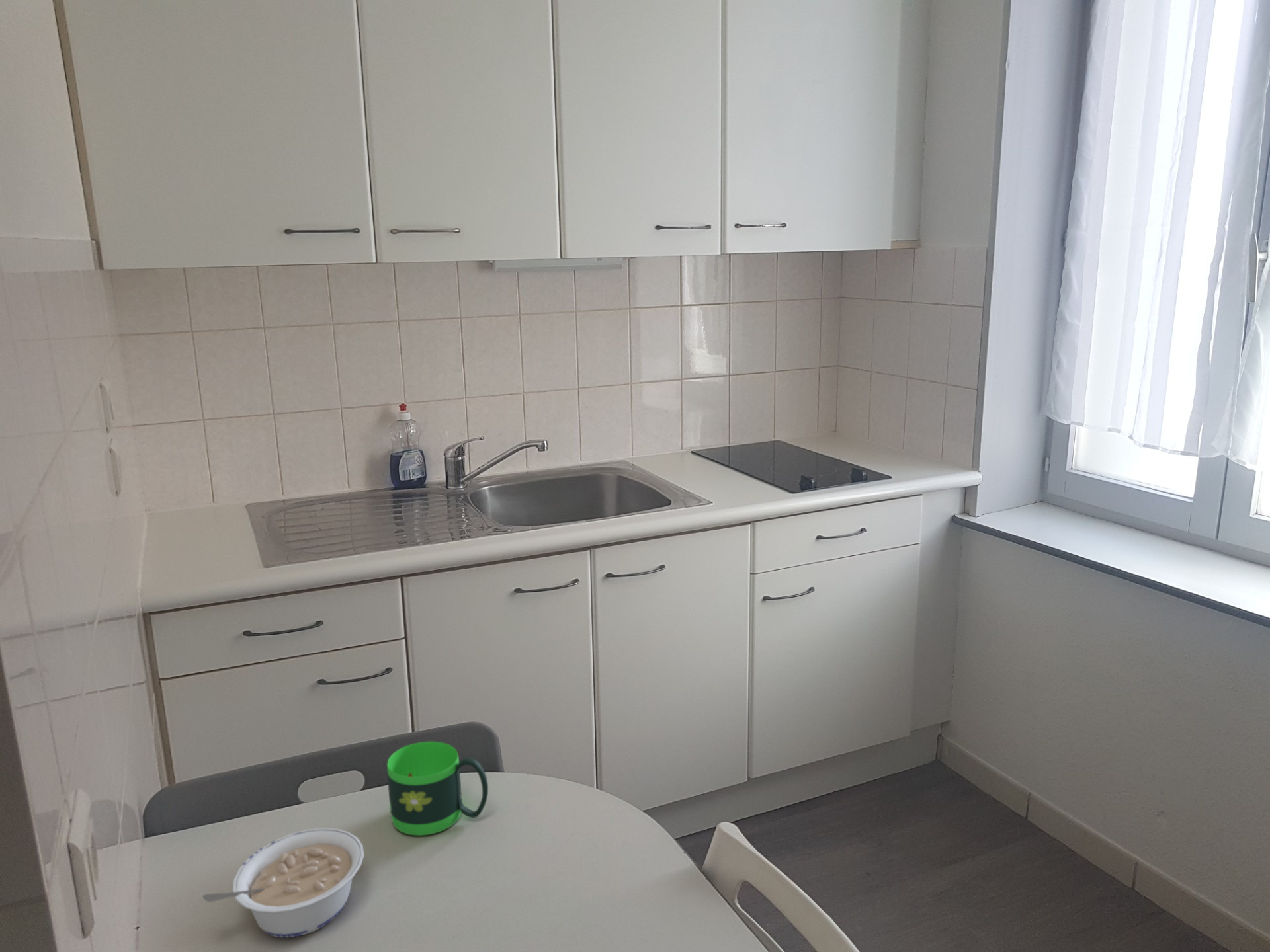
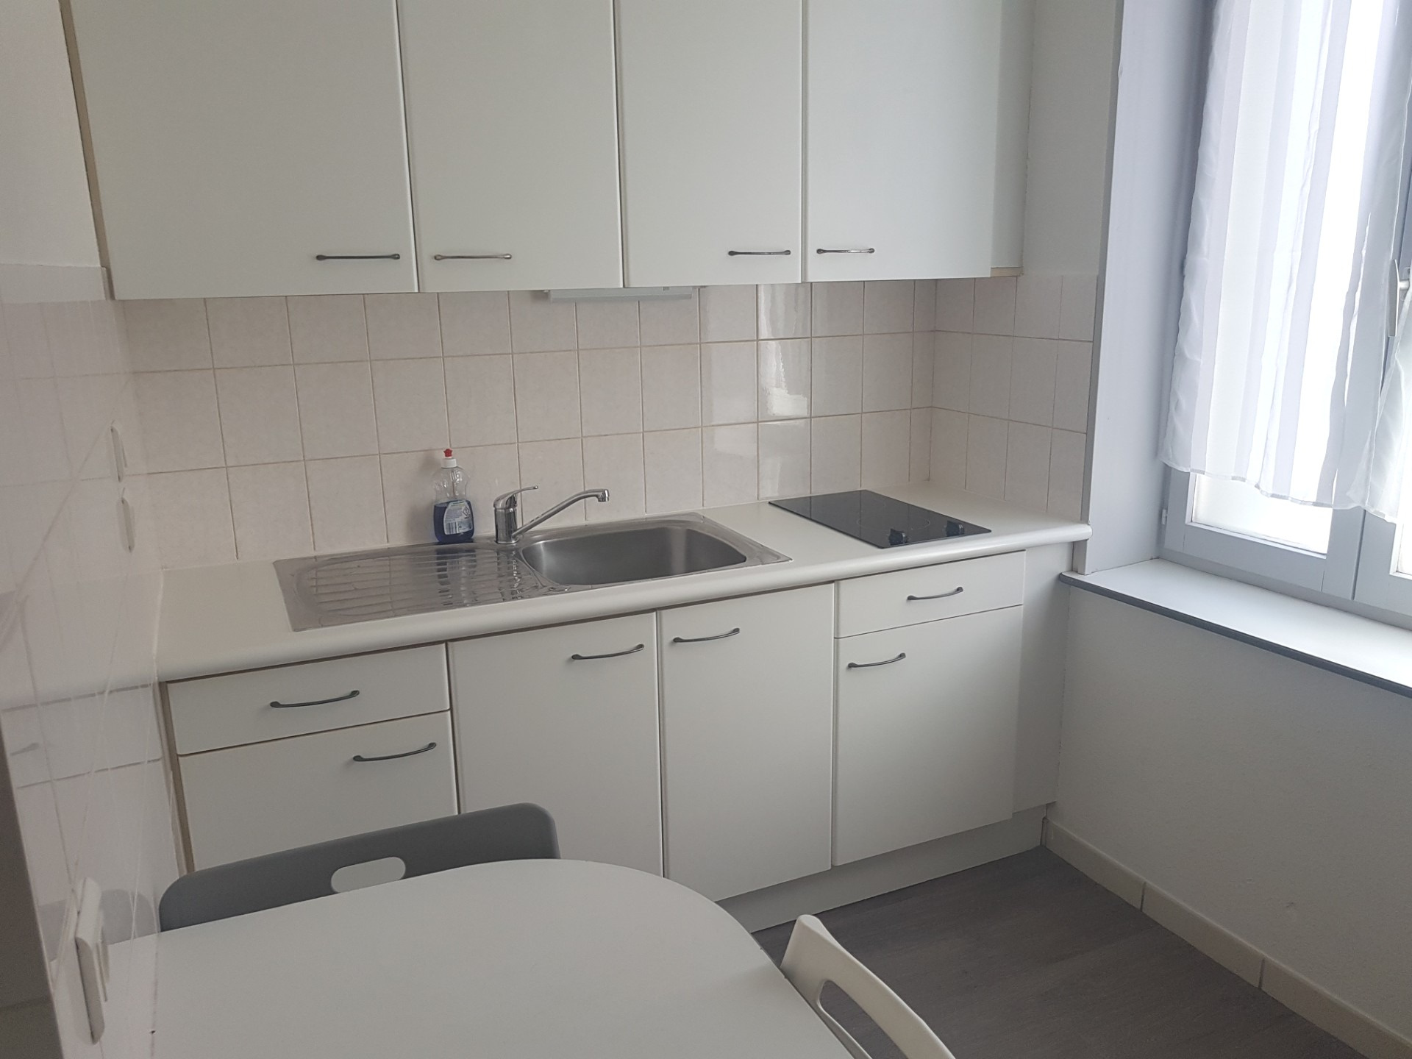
- legume (298, 886)
- mug (439, 787)
